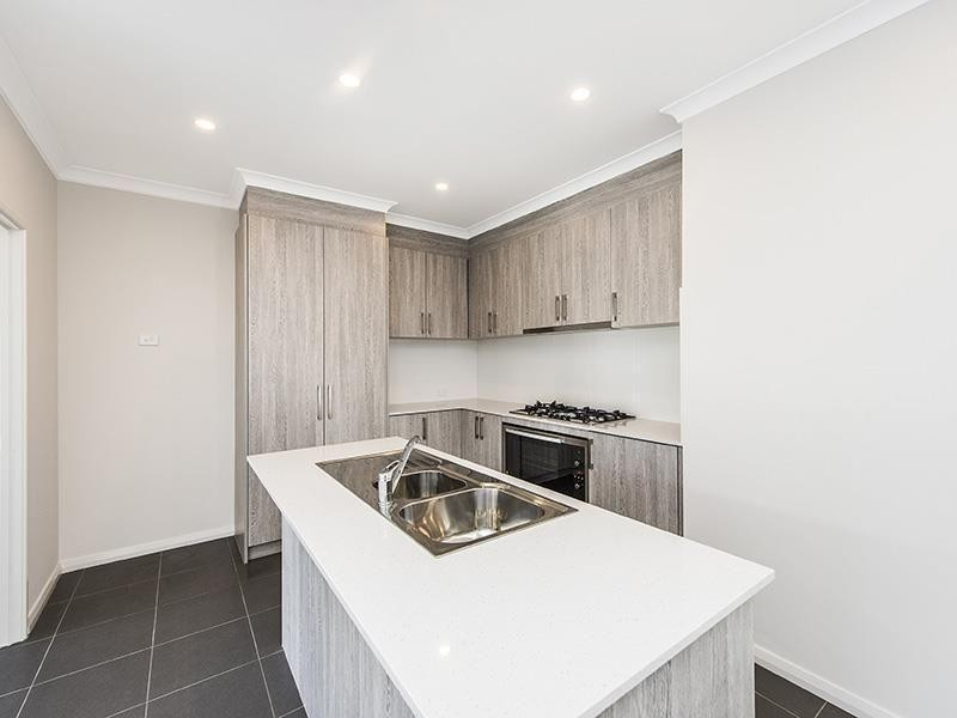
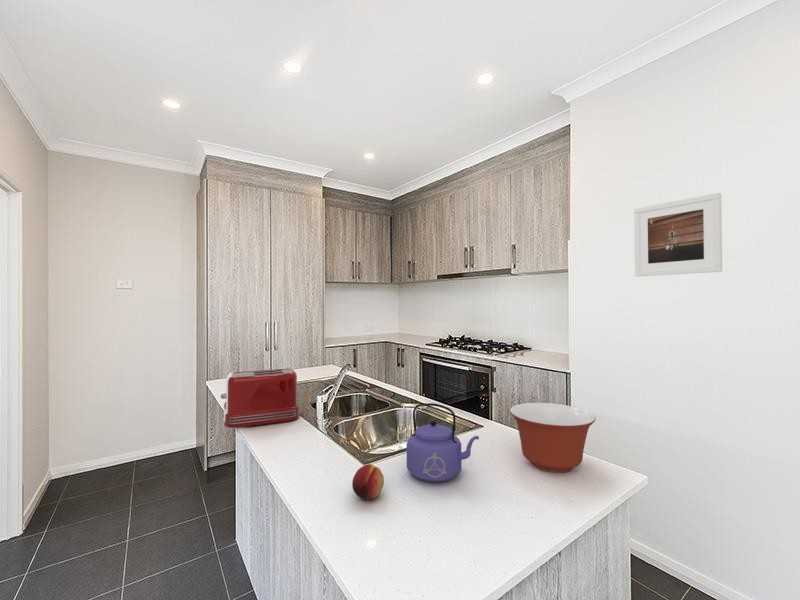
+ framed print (674, 237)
+ kettle (442, 440)
+ toaster (262, 395)
+ fruit (368, 480)
+ mixing bowl (551, 438)
